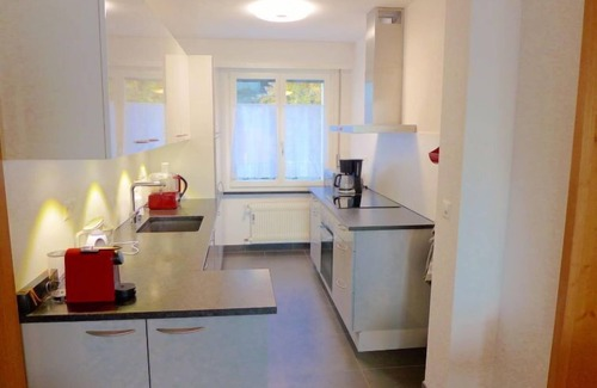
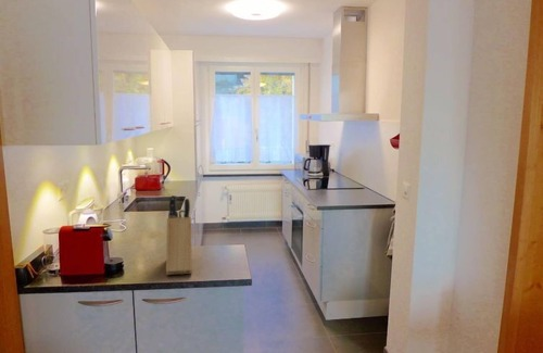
+ knife block (178, 231)
